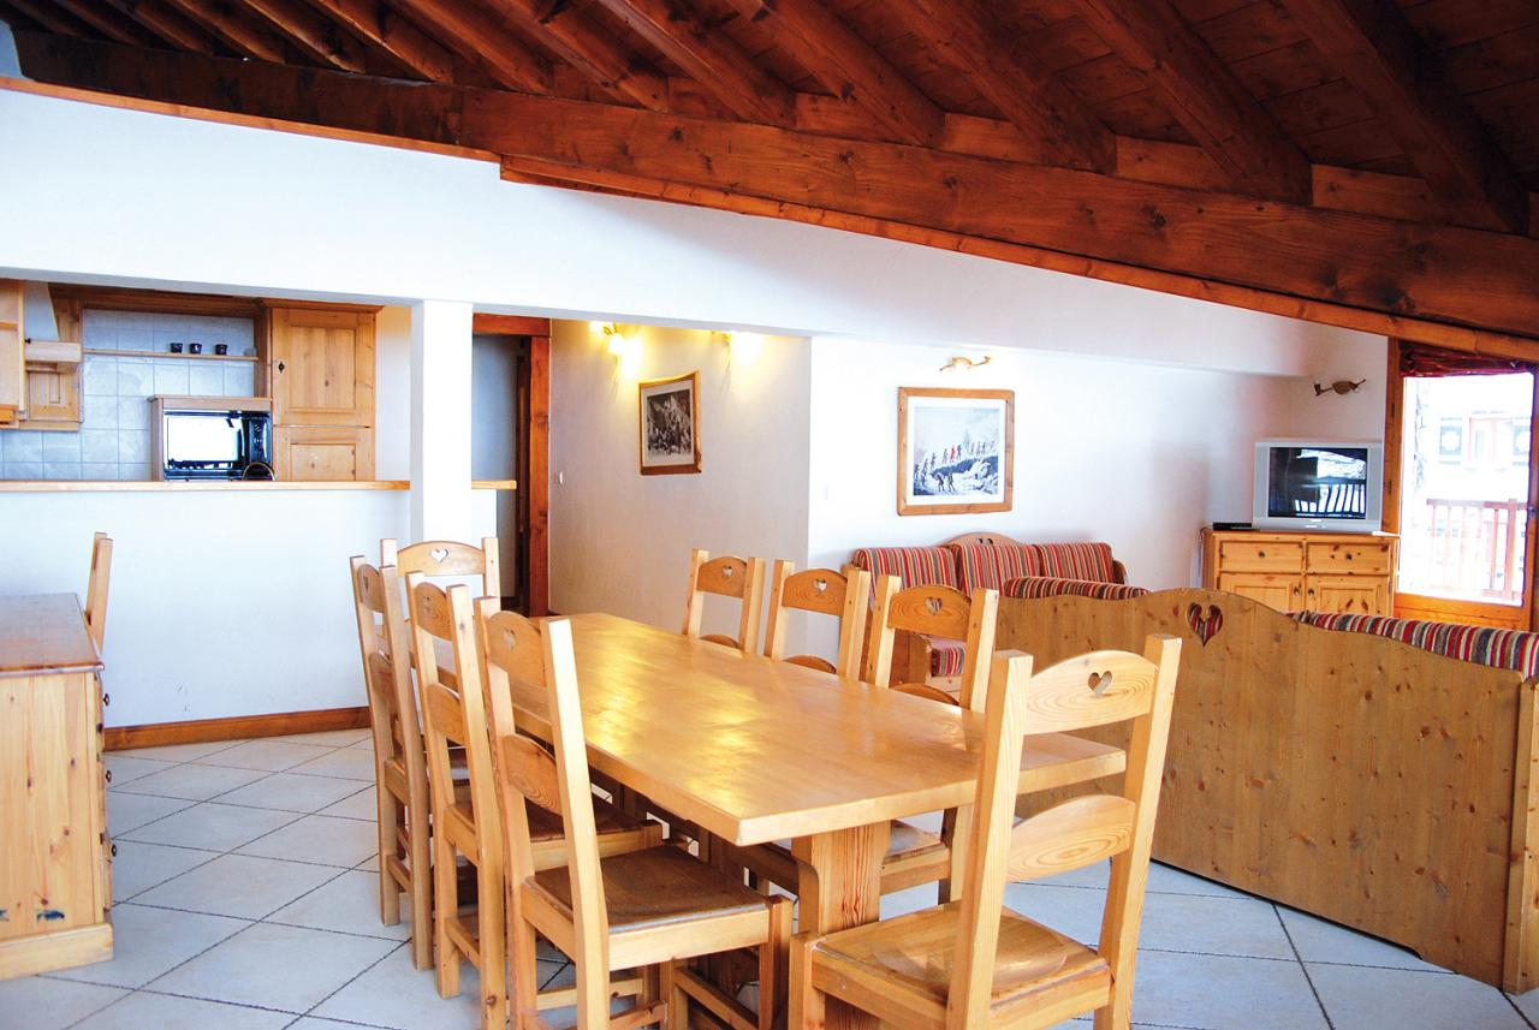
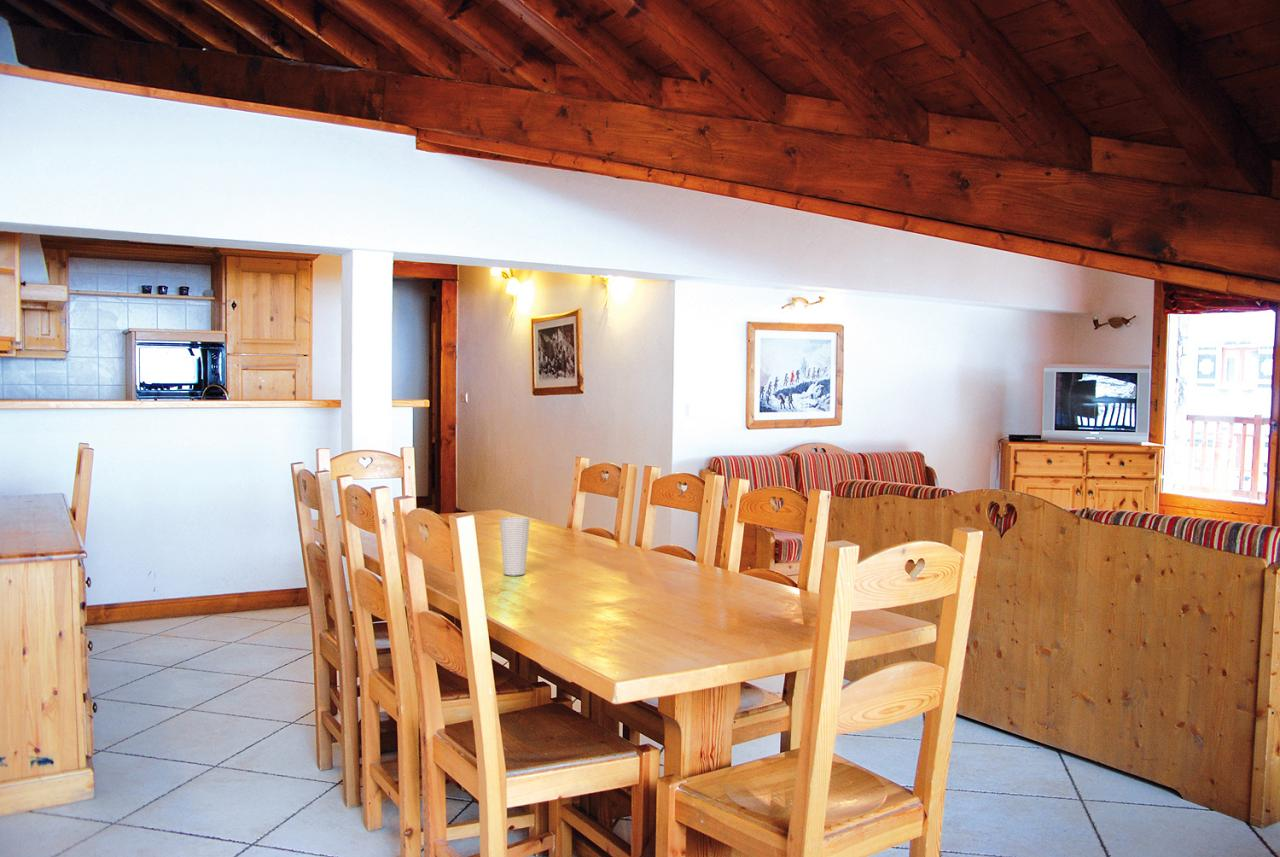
+ cup (514, 546)
